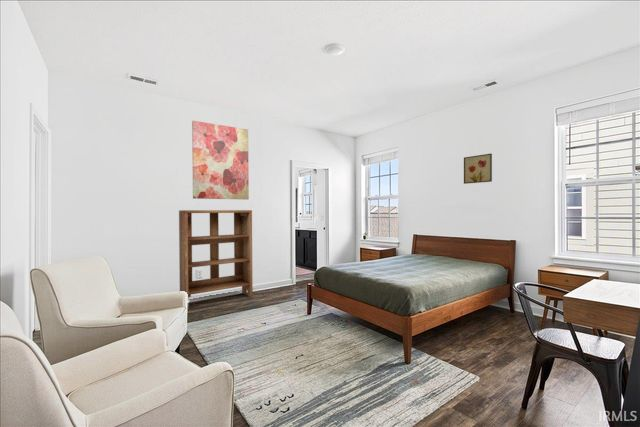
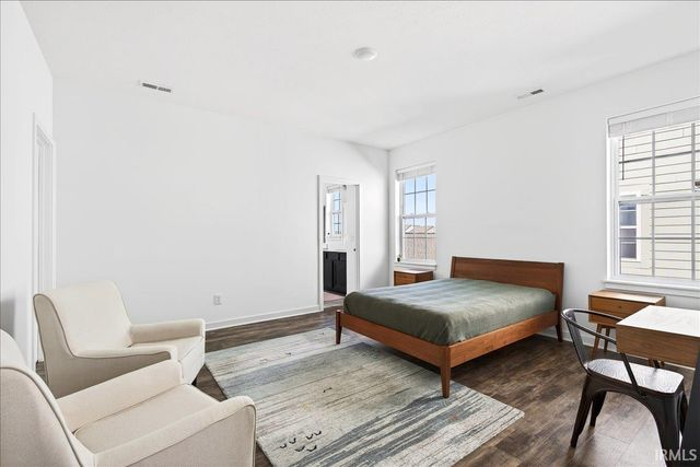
- wall art (221, 162)
- wall art (477, 169)
- bookshelf (217, 255)
